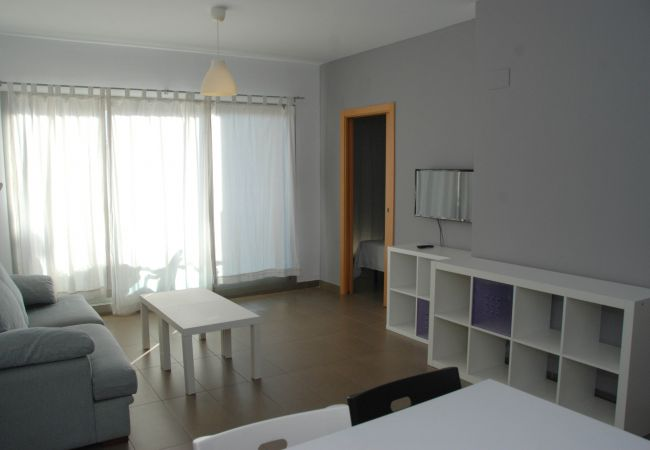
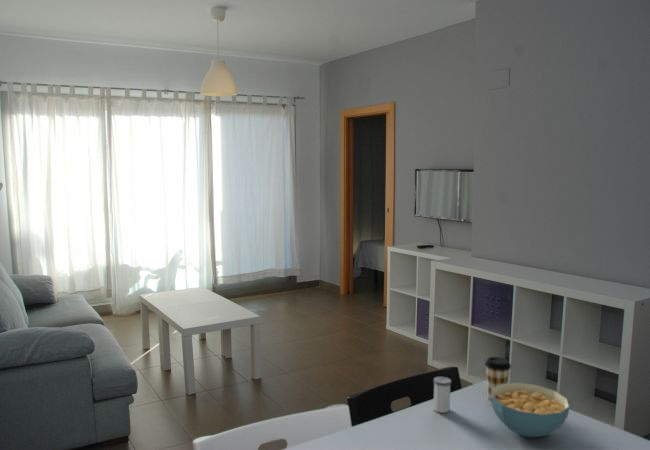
+ salt shaker (441, 394)
+ coffee cup (497, 379)
+ cereal bowl (528, 414)
